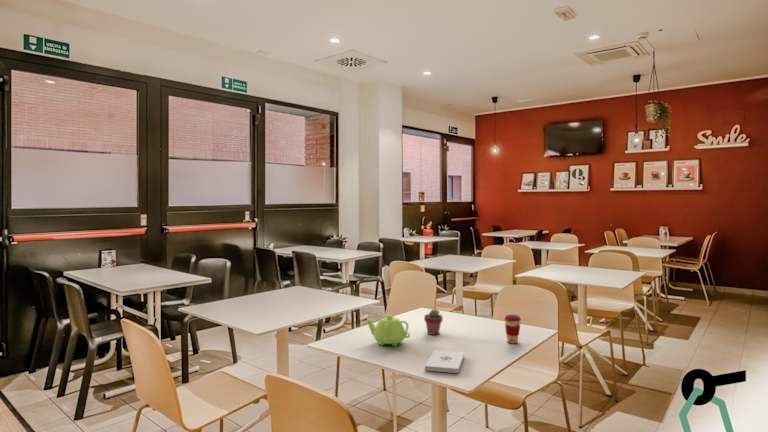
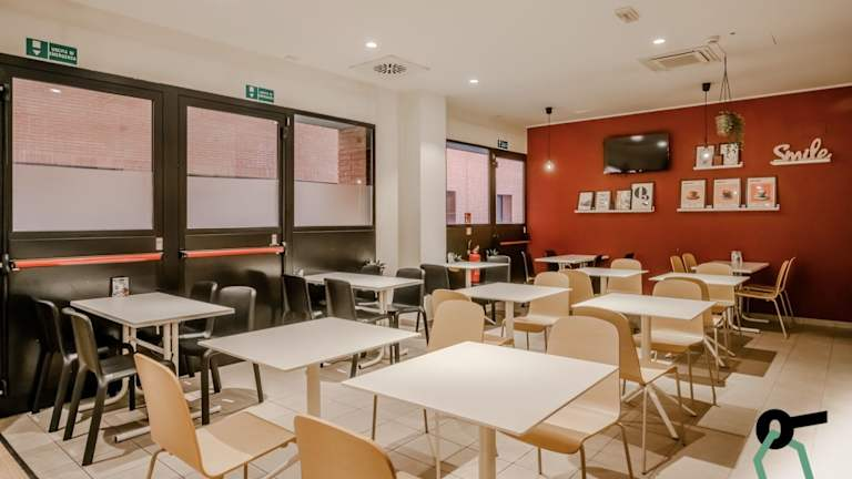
- potted succulent (433, 321)
- coffee cup (512, 328)
- notepad (445, 360)
- teapot (388, 329)
